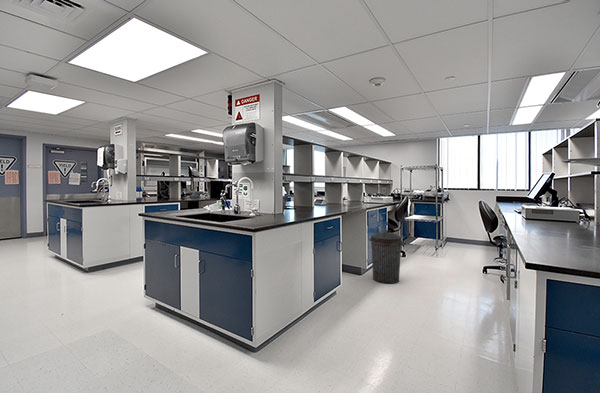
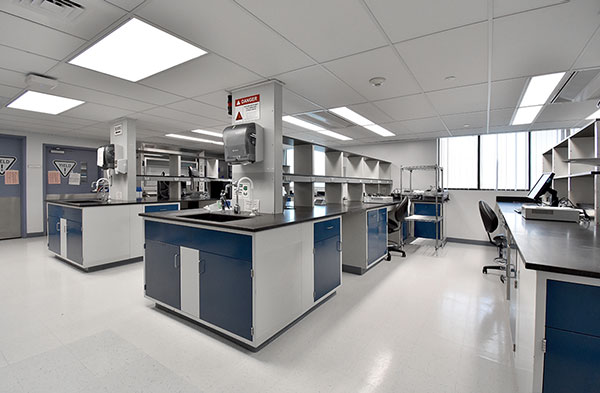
- trash can (386, 254)
